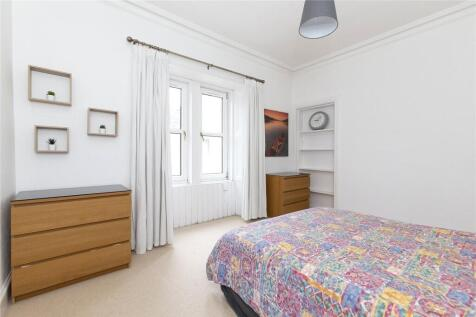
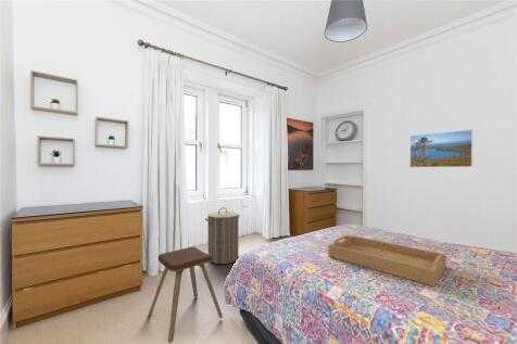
+ music stool (179, 285)
+ serving tray (383, 253)
+ laundry hamper (223, 232)
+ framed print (439, 150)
